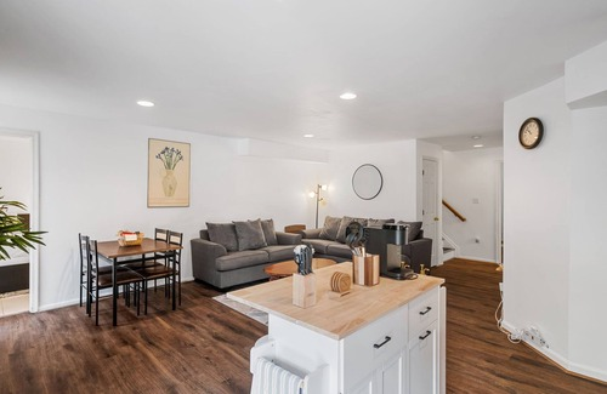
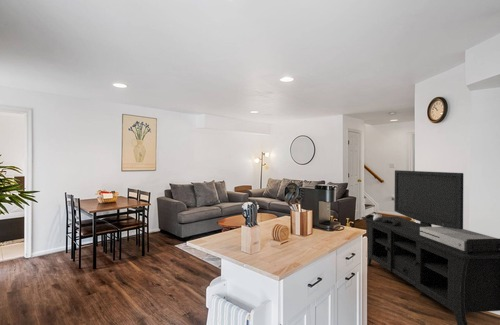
+ media console (420, 230)
